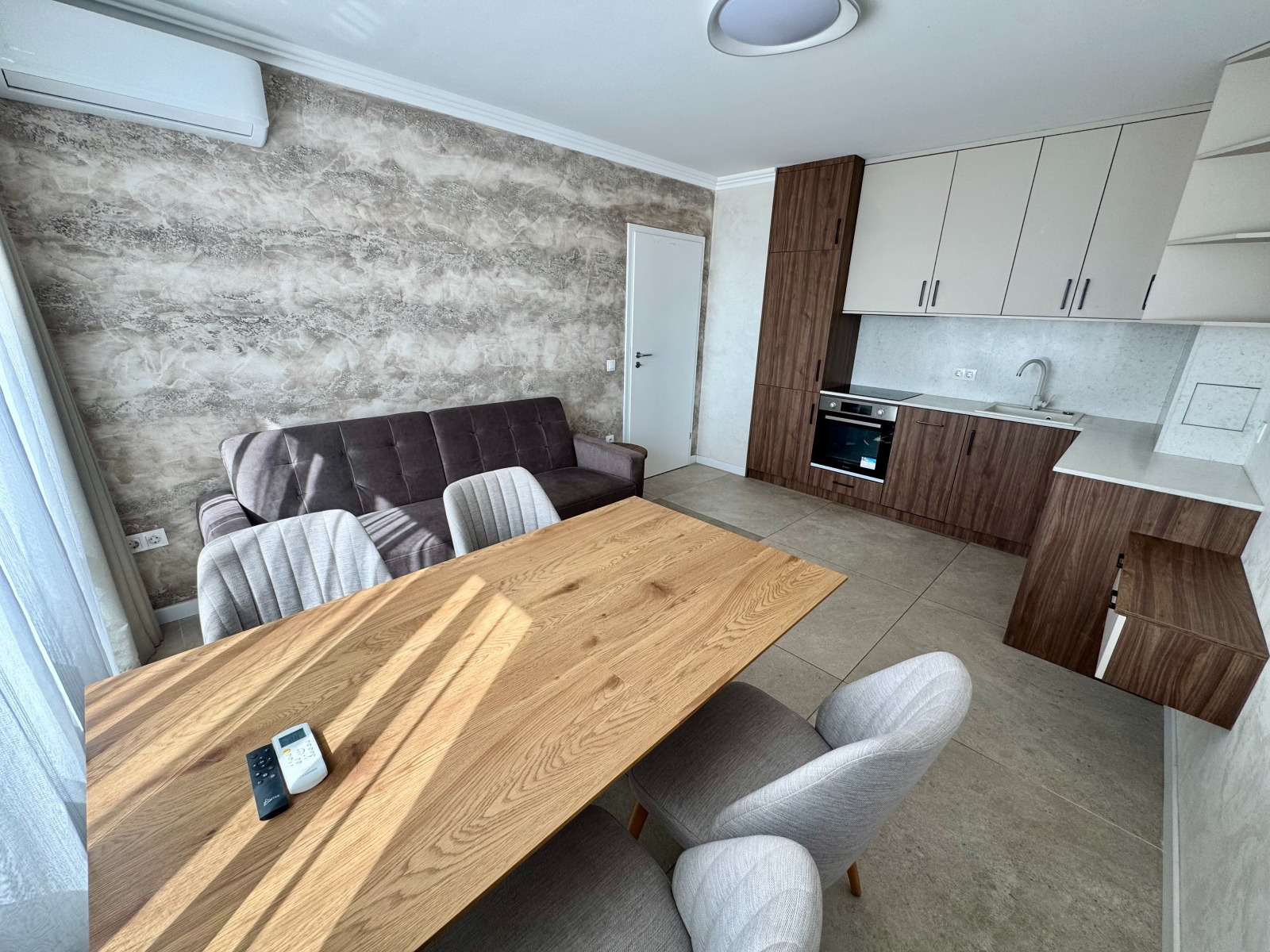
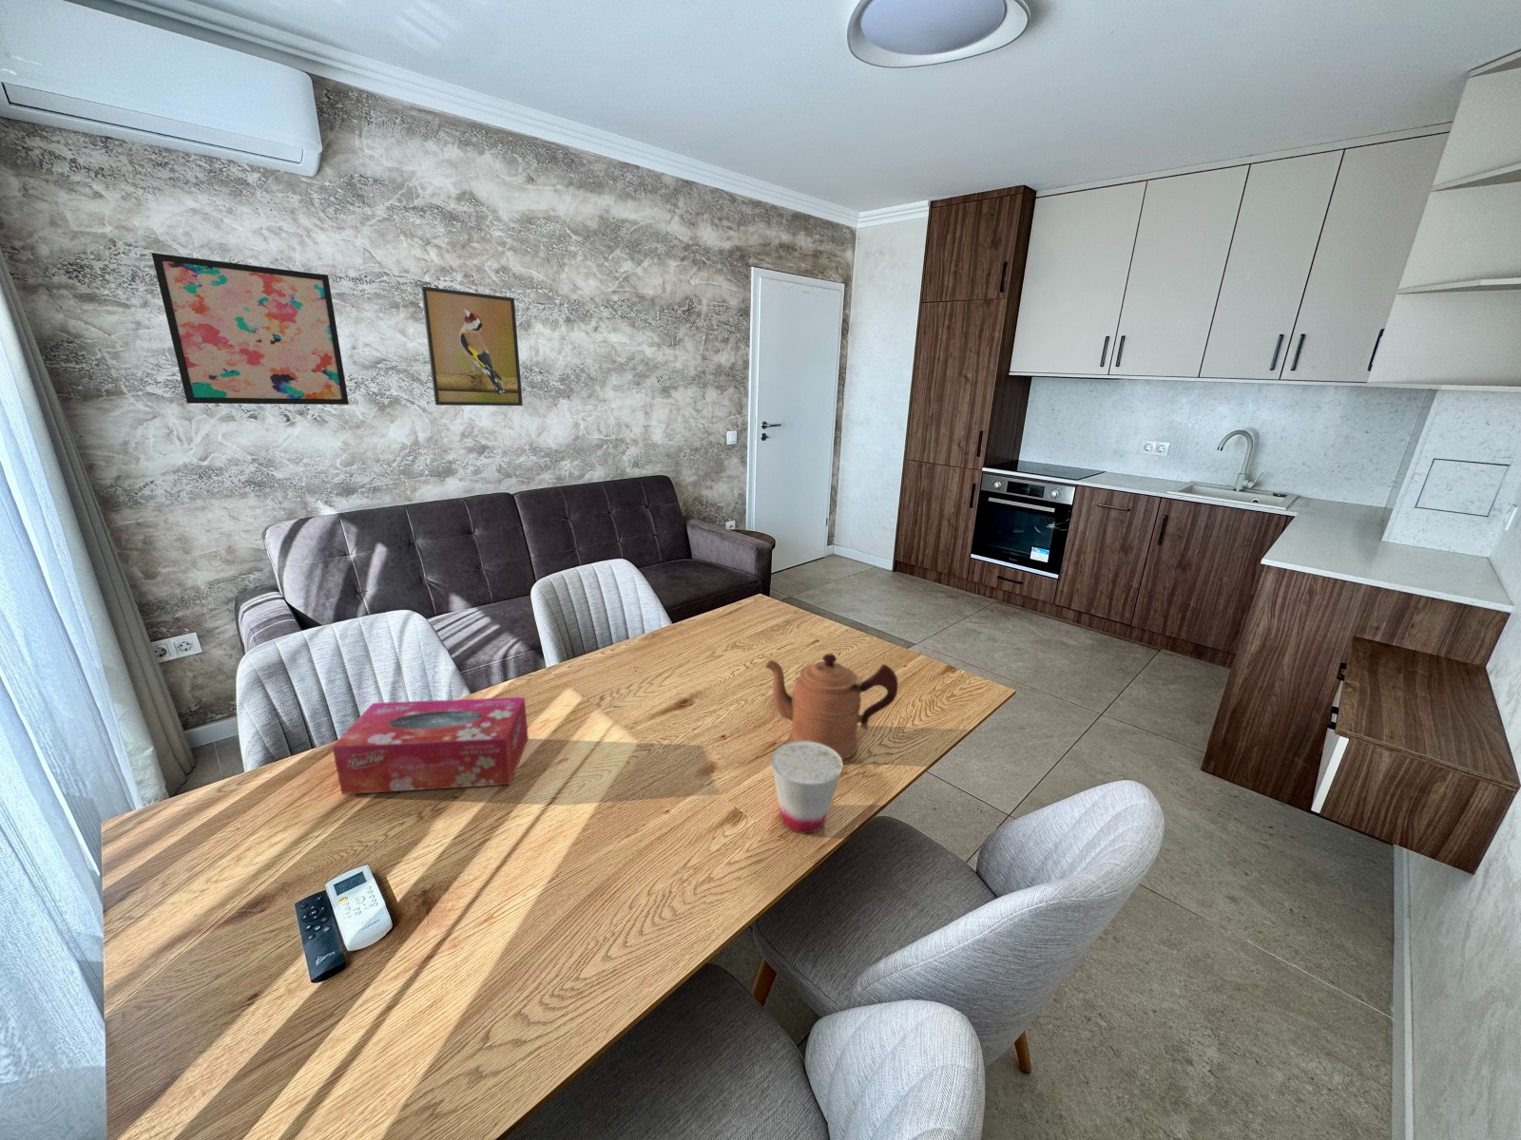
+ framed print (475, 350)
+ cup (805, 790)
+ coffeepot (828, 698)
+ tissue box (440, 742)
+ wall art (260, 336)
